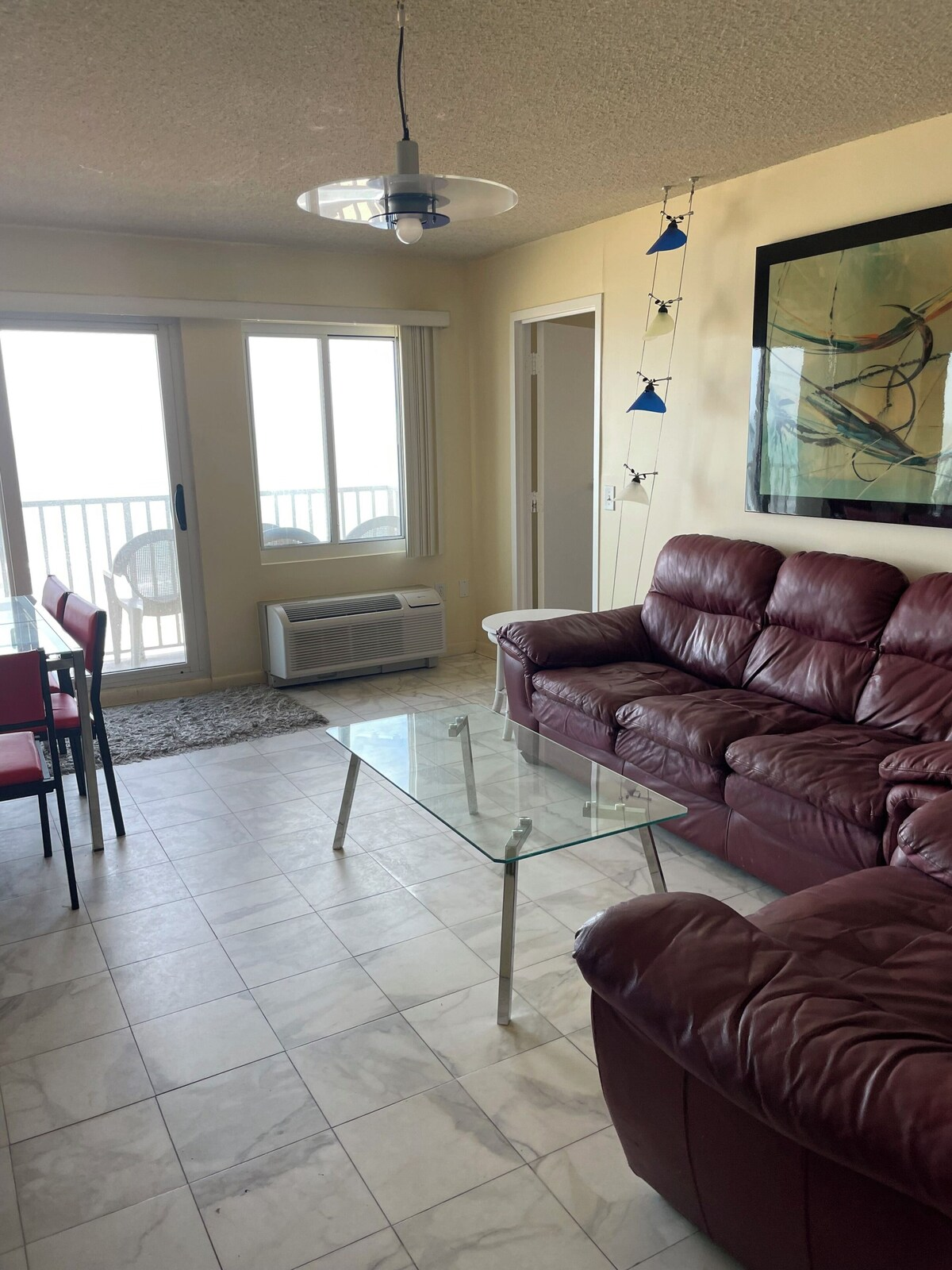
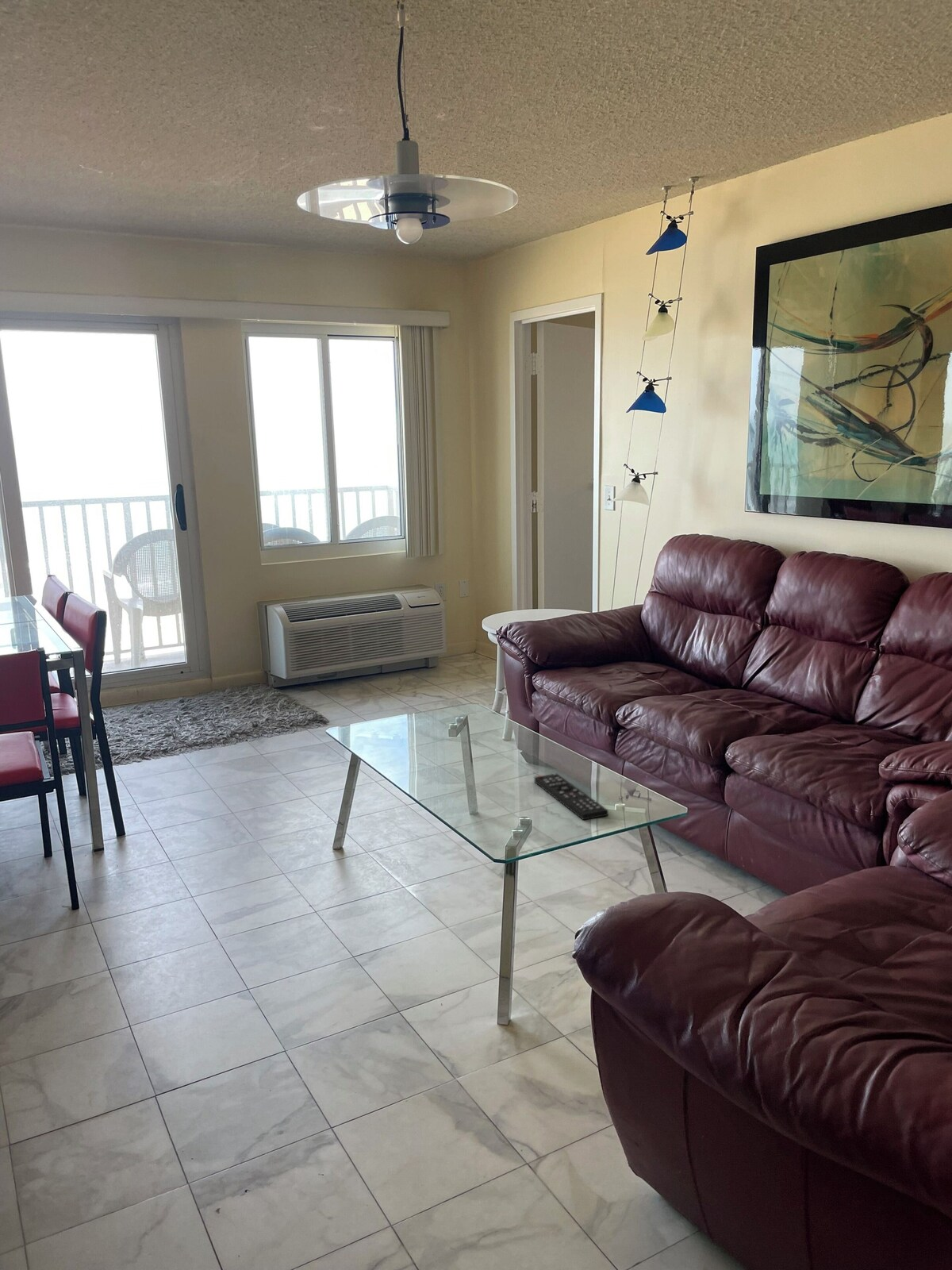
+ remote control (569, 794)
